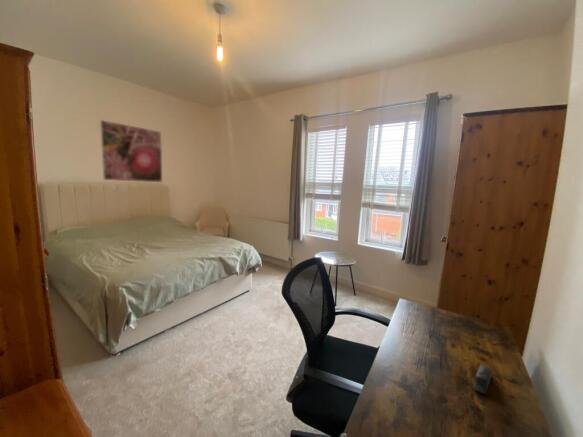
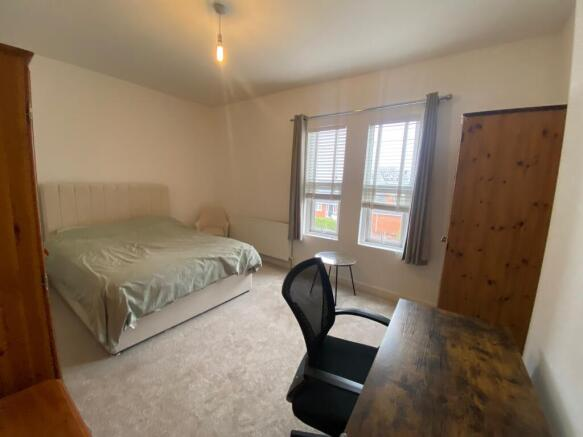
- stapler (483, 375)
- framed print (134, 154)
